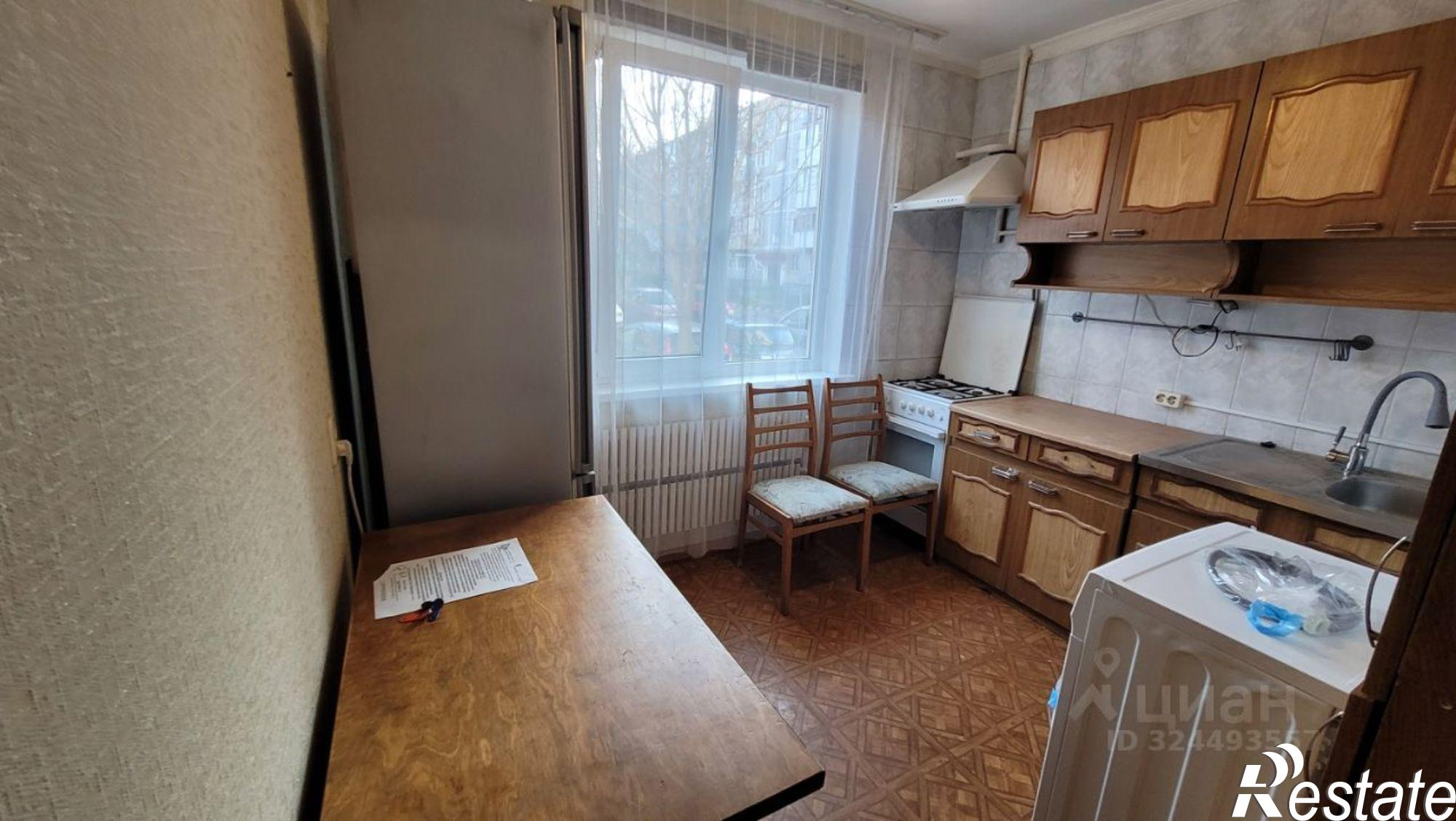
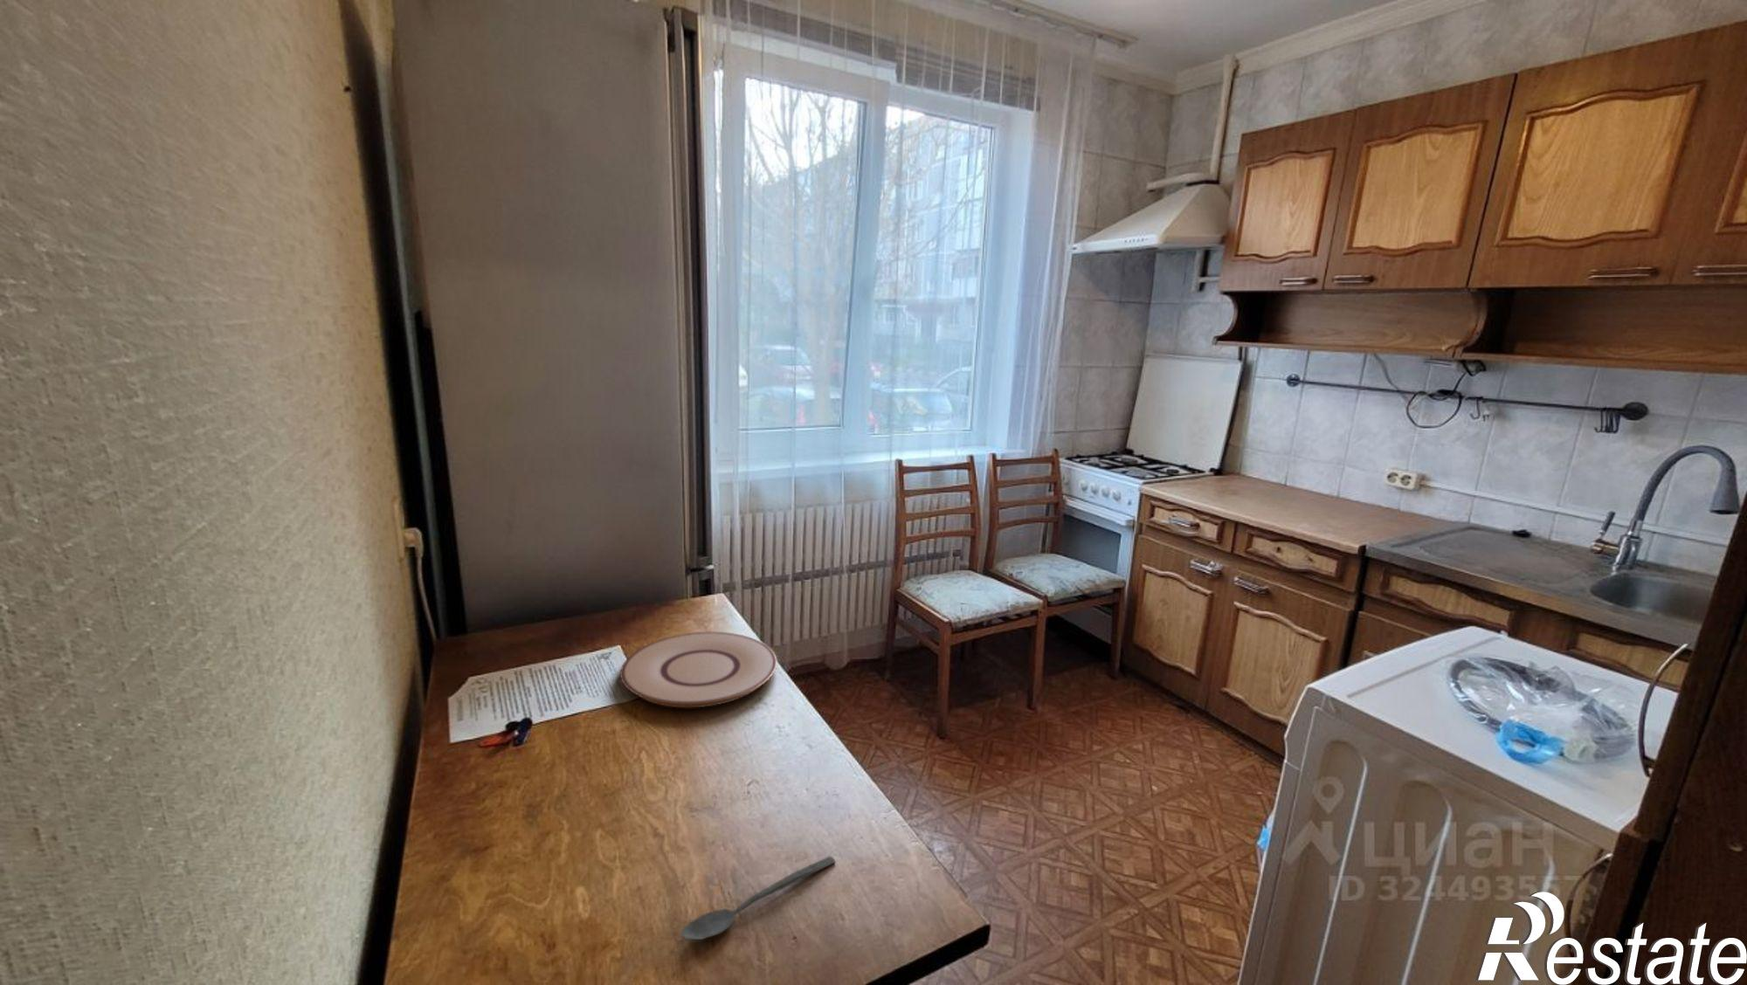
+ spoon (763, 894)
+ plate (701, 667)
